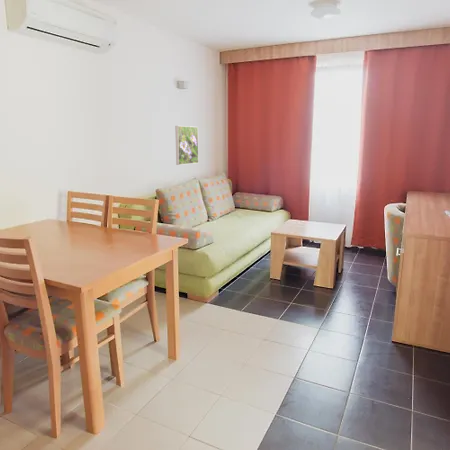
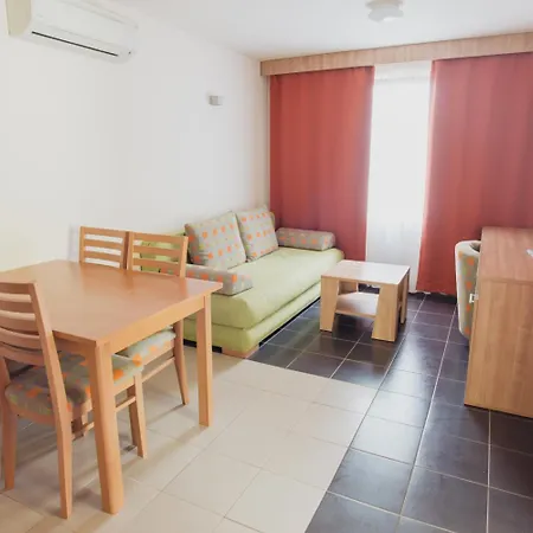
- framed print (187, 145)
